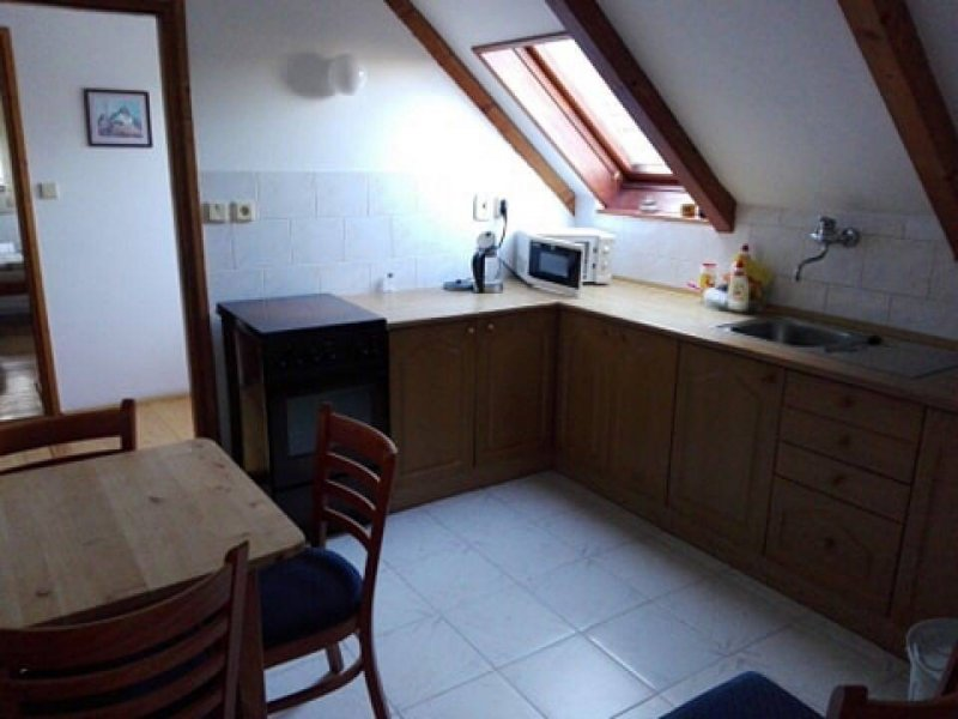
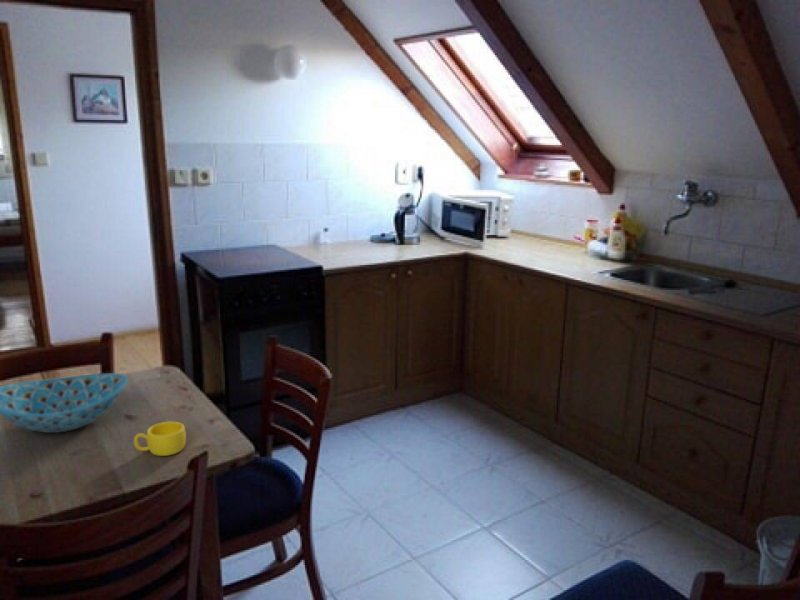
+ bowl (62, 405)
+ cup (160, 440)
